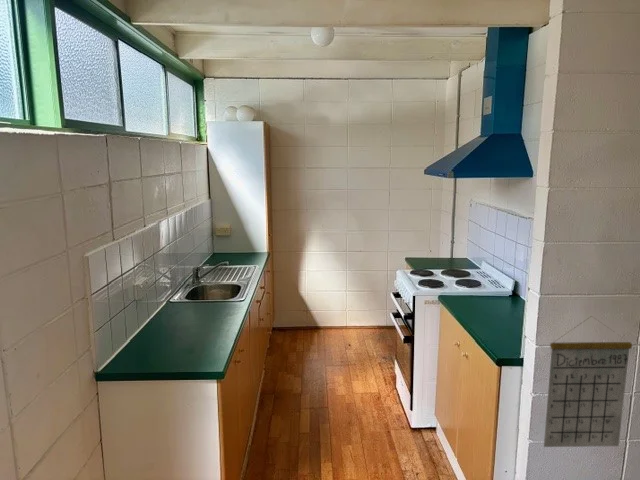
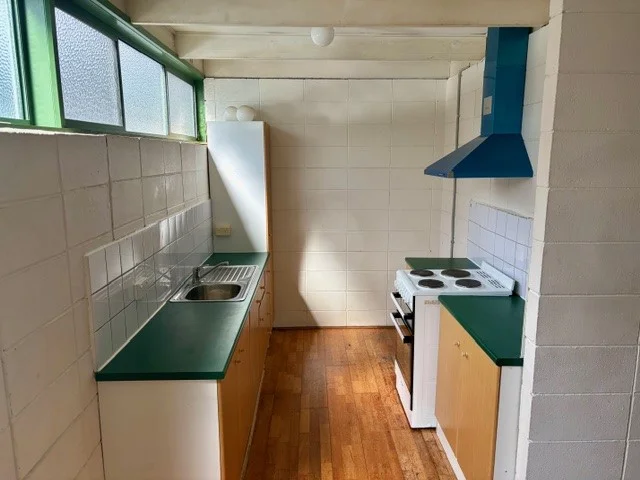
- calendar (587, 383)
